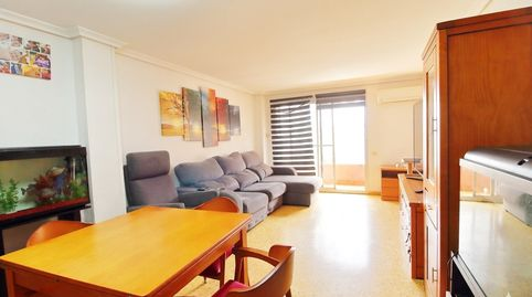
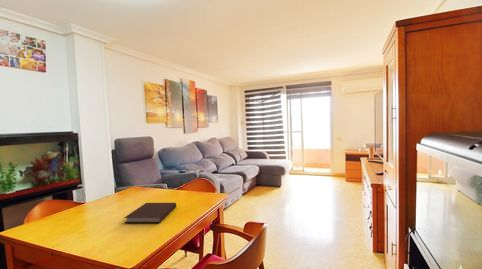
+ notebook (152, 212)
